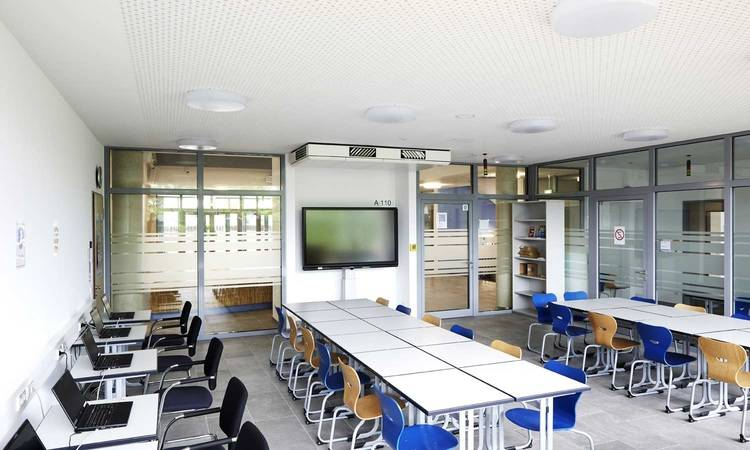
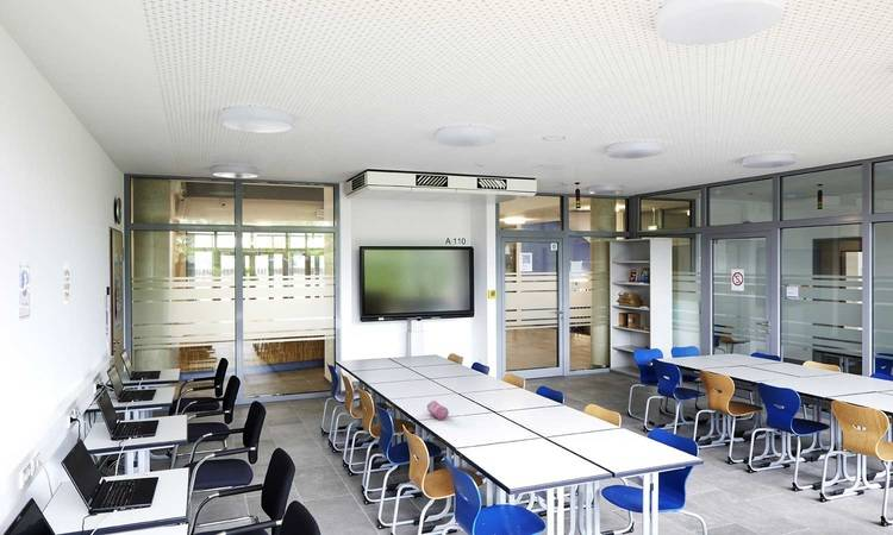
+ pencil case (437, 409)
